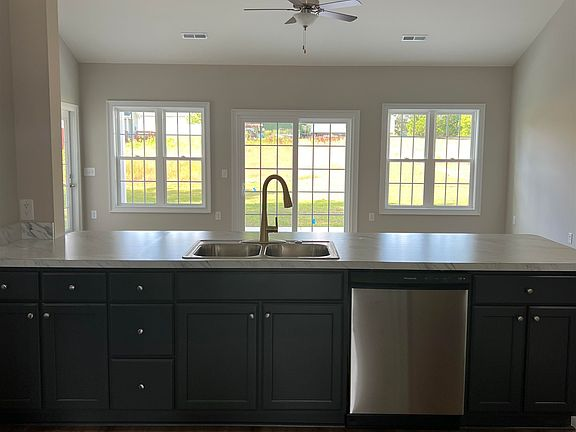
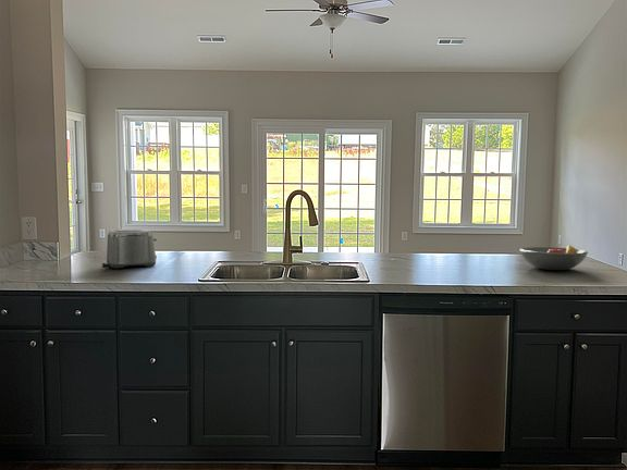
+ toaster (128, 248)
+ fruit bowl (552, 257)
